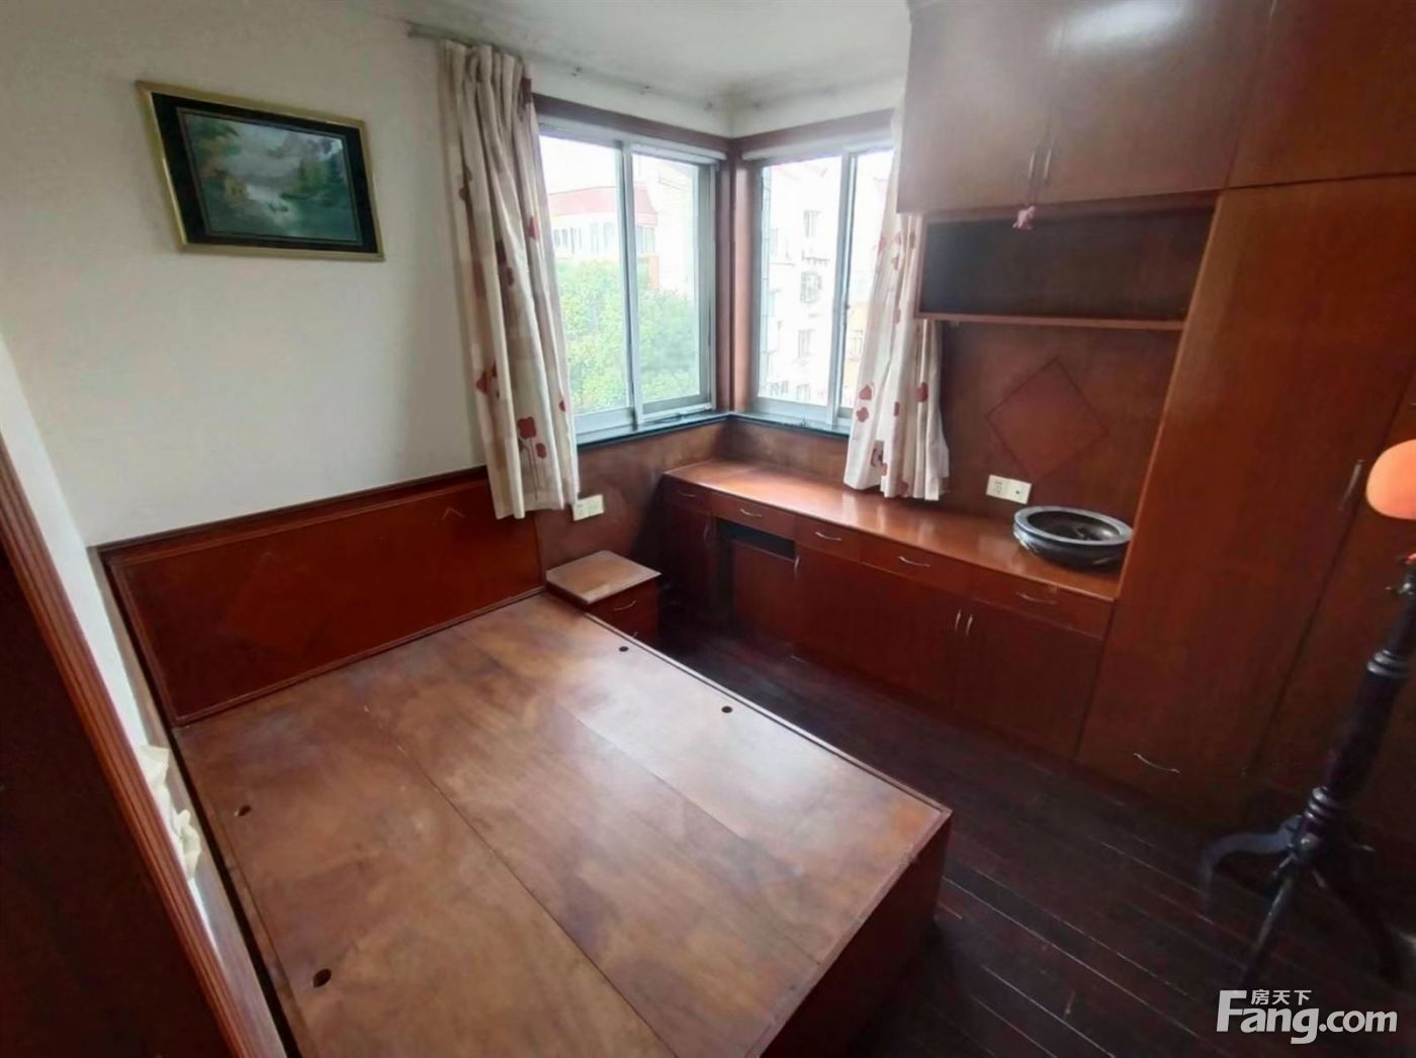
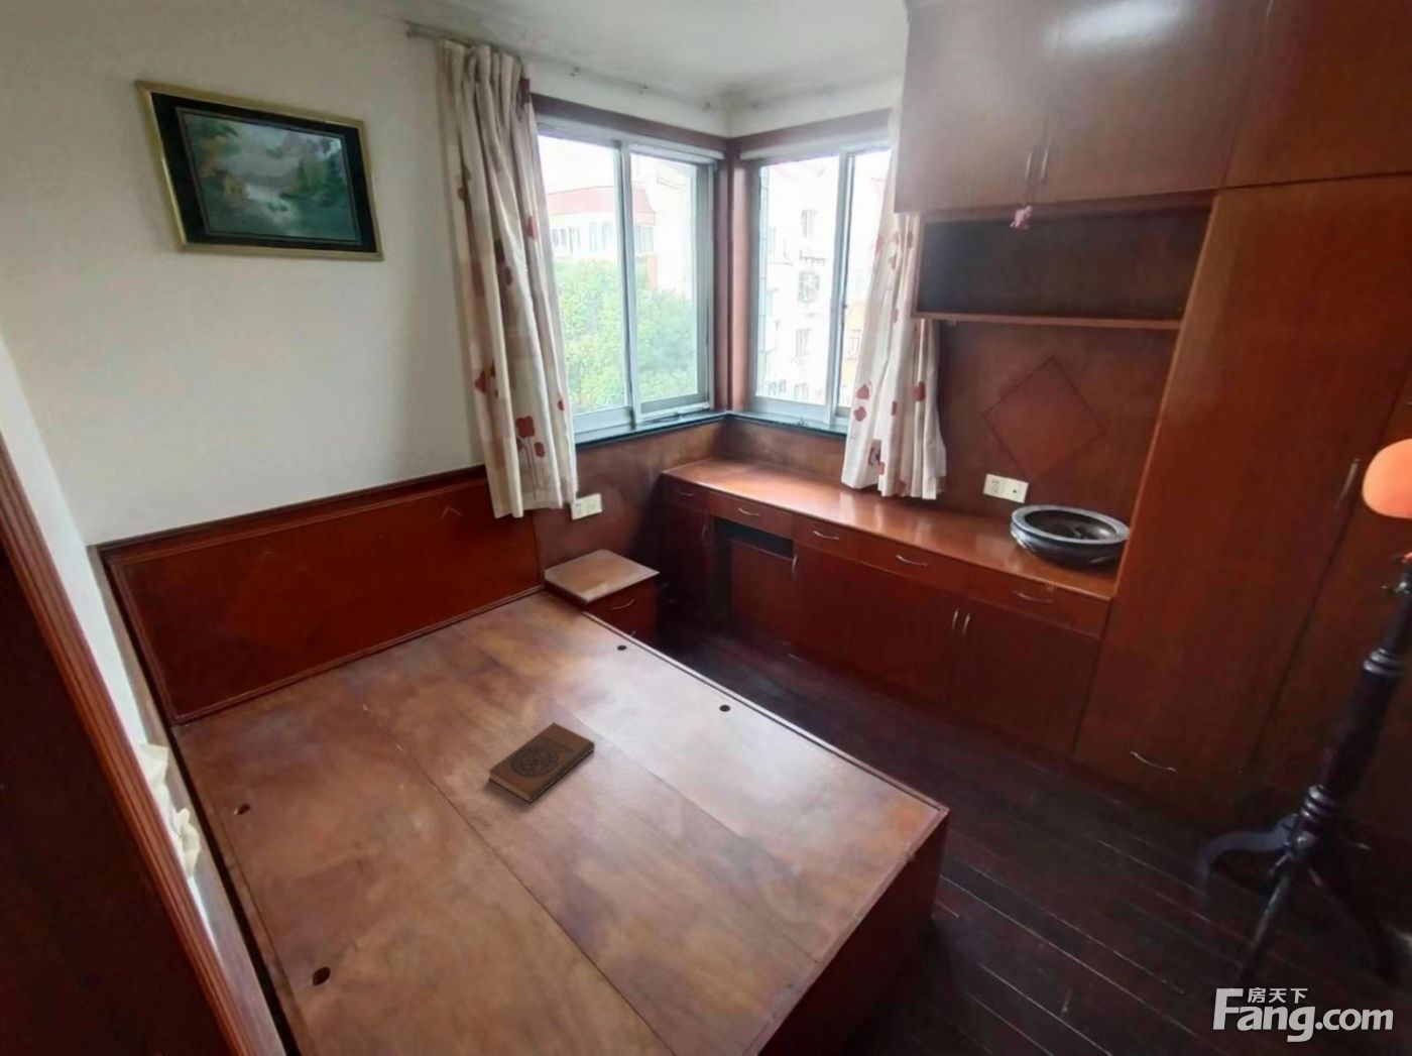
+ book (542, 760)
